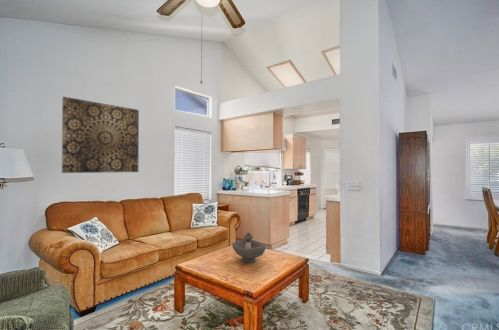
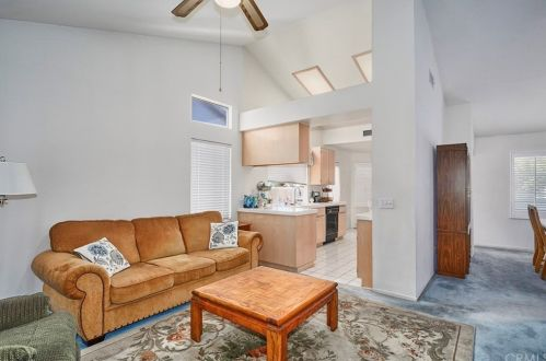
- wall art (104, 138)
- decorative bowl (248, 246)
